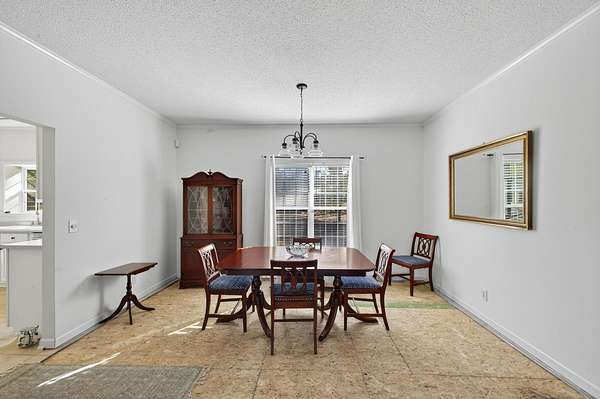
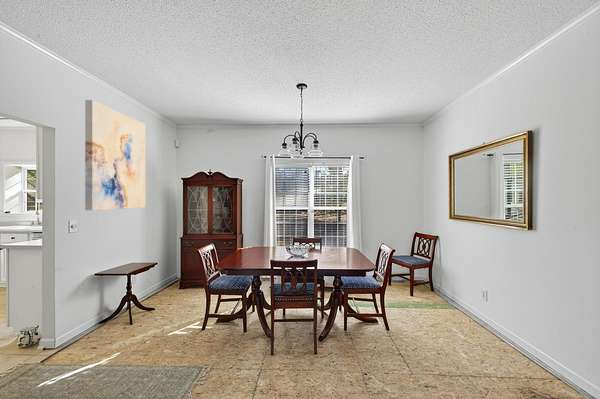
+ wall art (119, 161)
